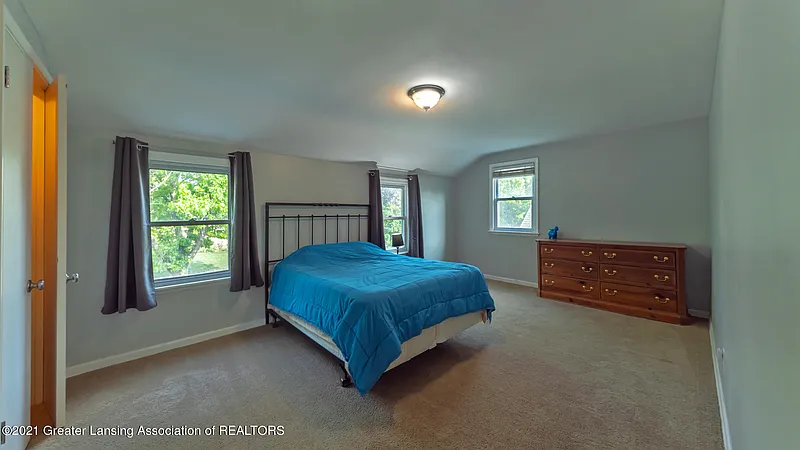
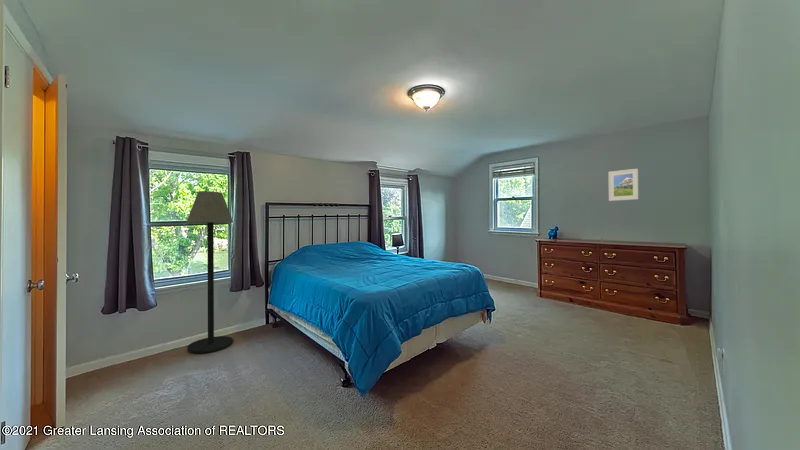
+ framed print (623, 185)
+ floor lamp (210, 268)
